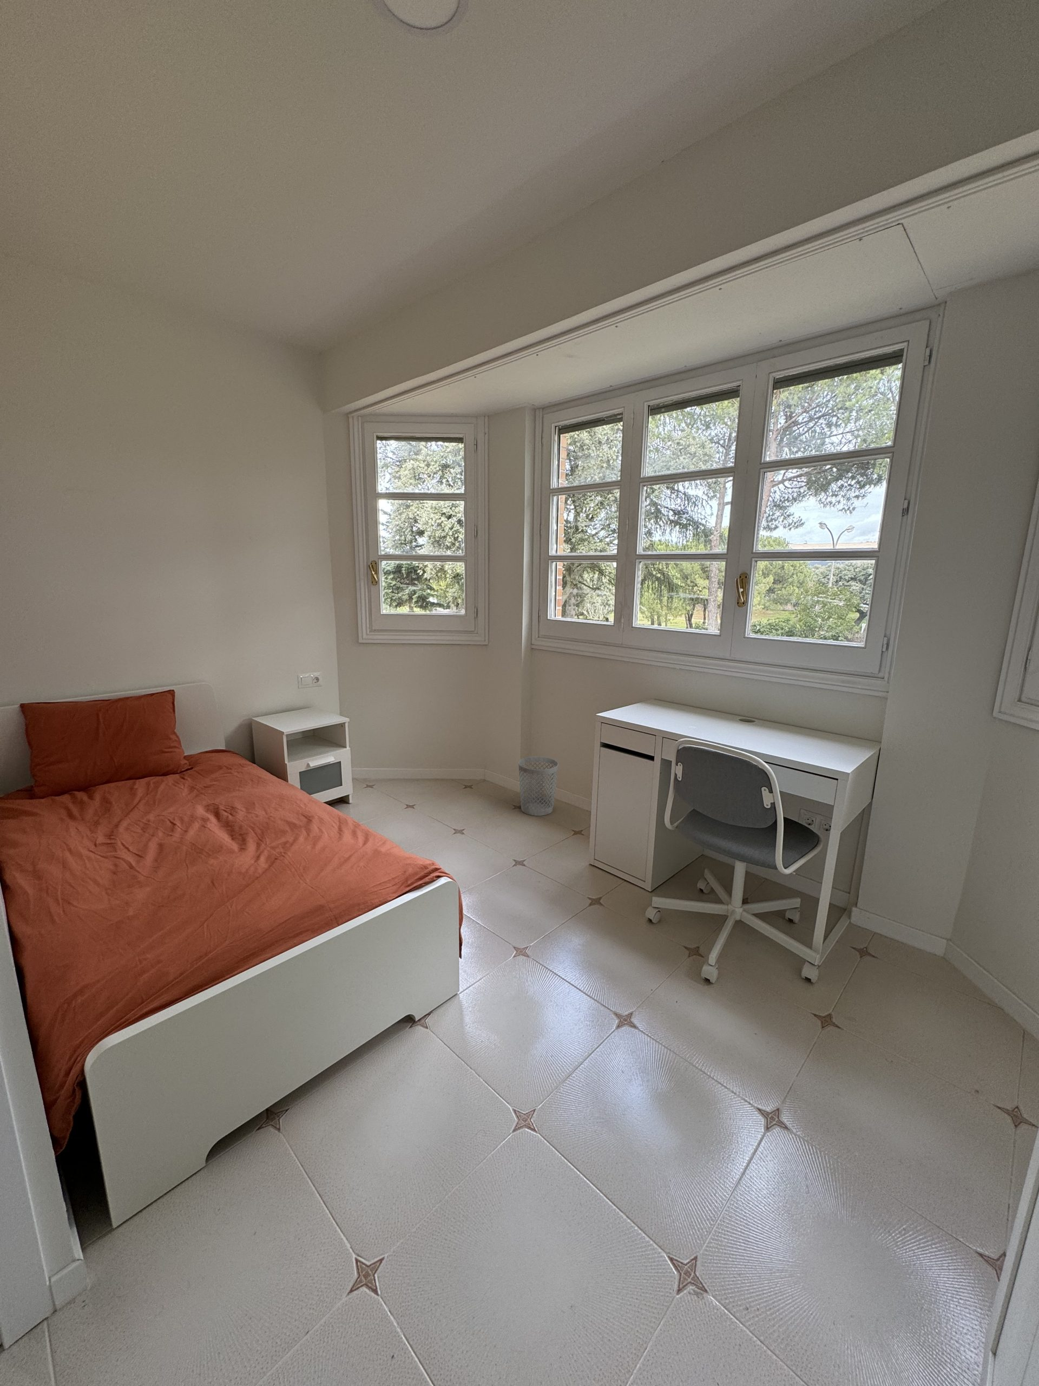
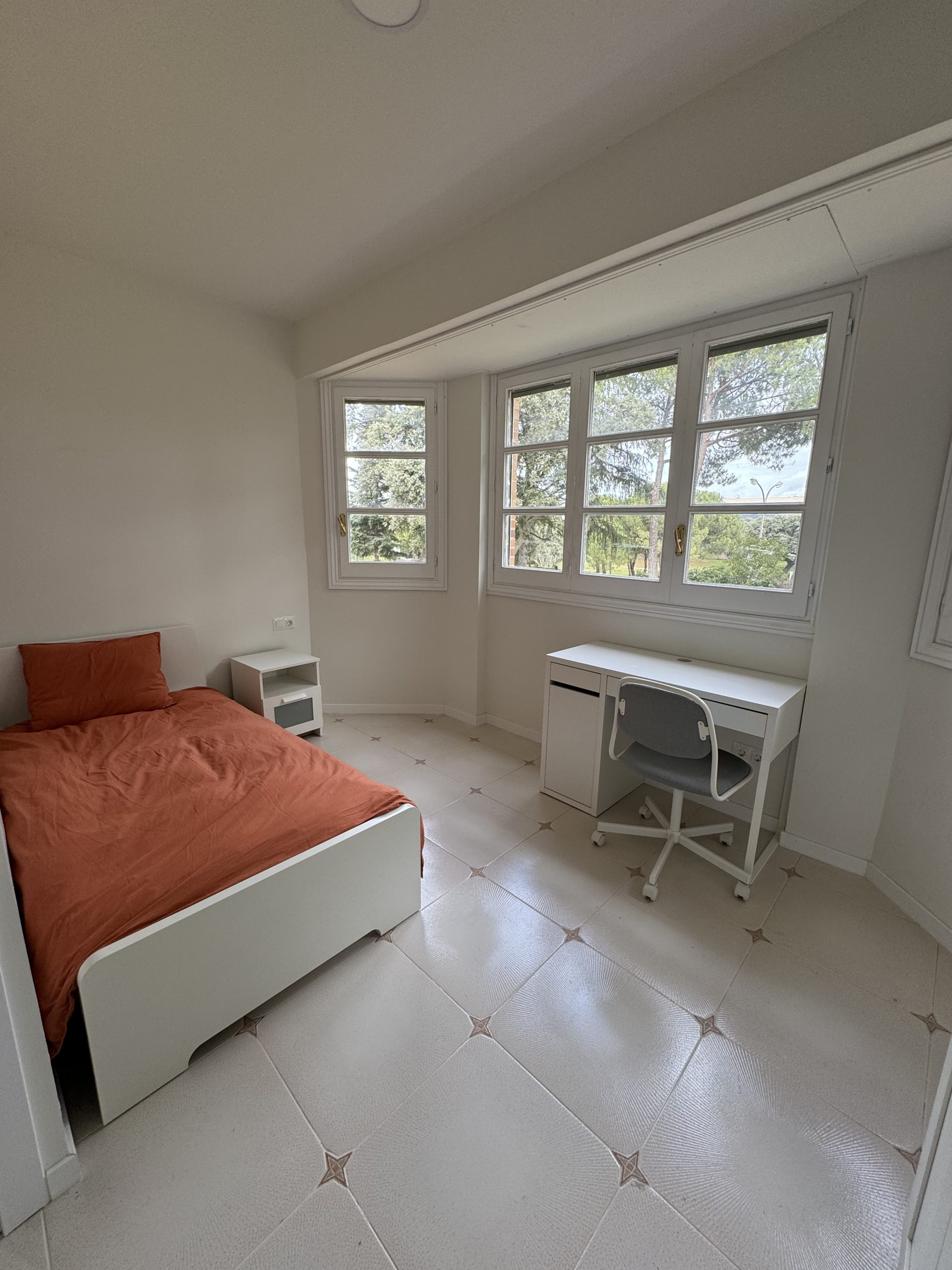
- wastebasket (537, 787)
